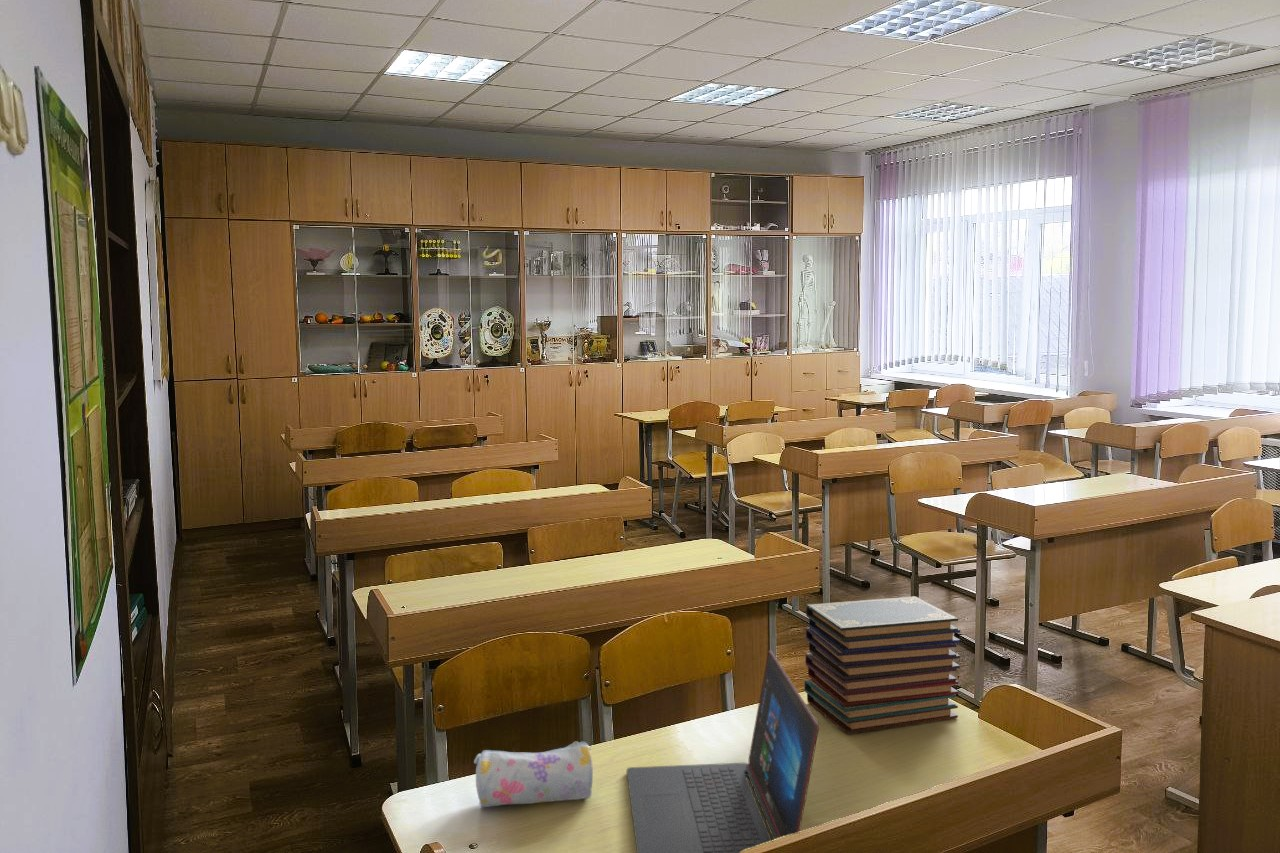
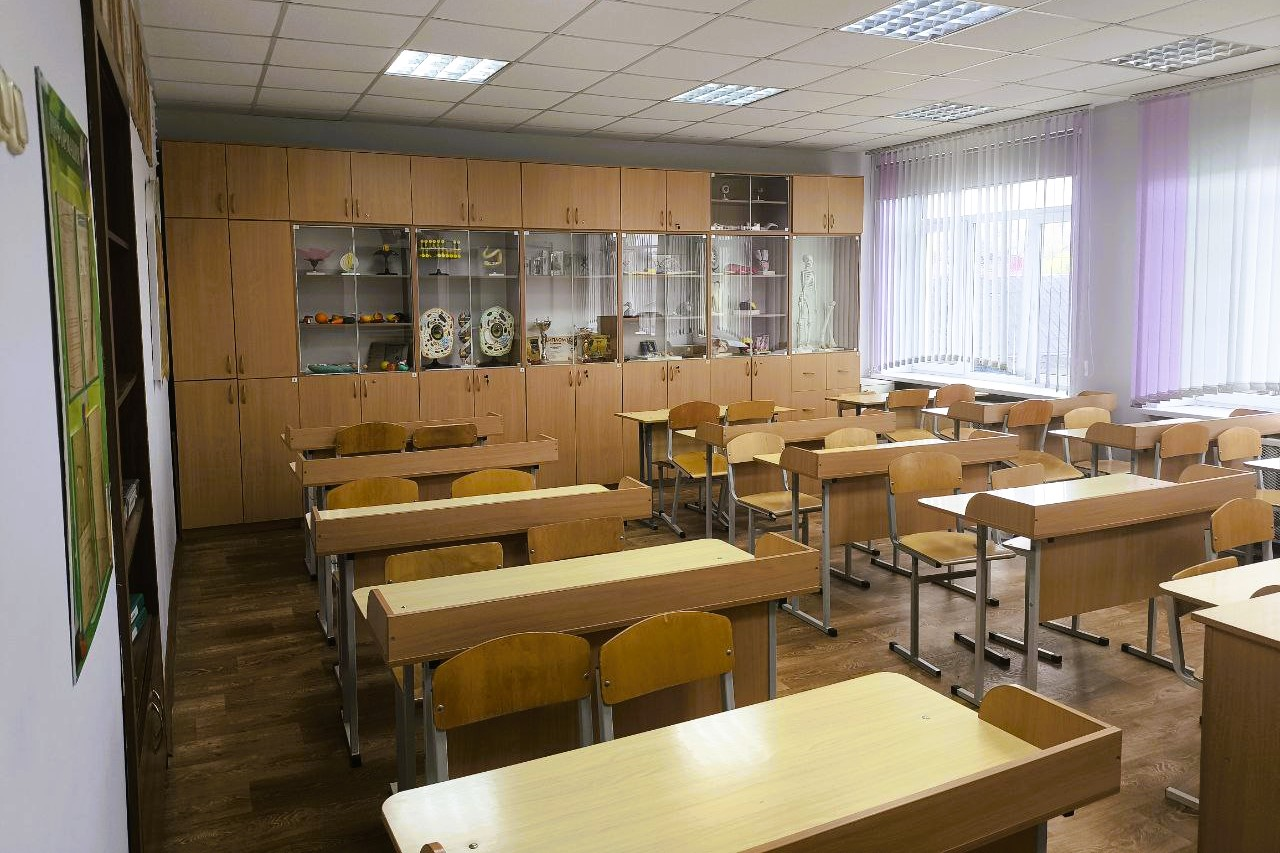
- book stack (880, 661)
- pencil case (534, 774)
- laptop (712, 764)
